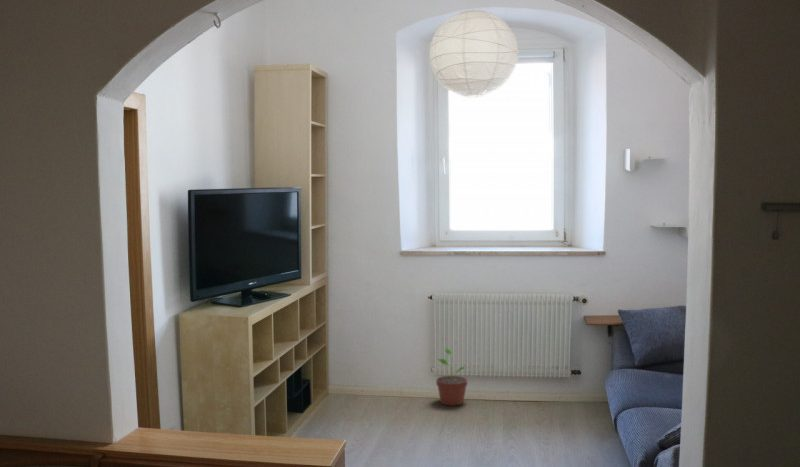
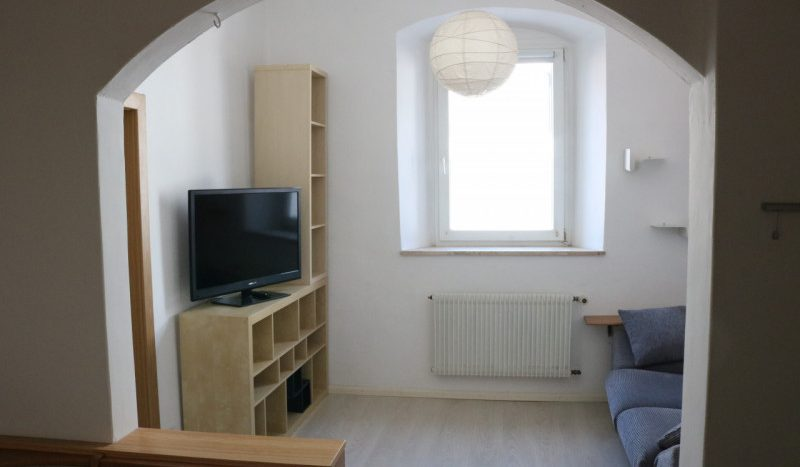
- potted plant (451, 376)
